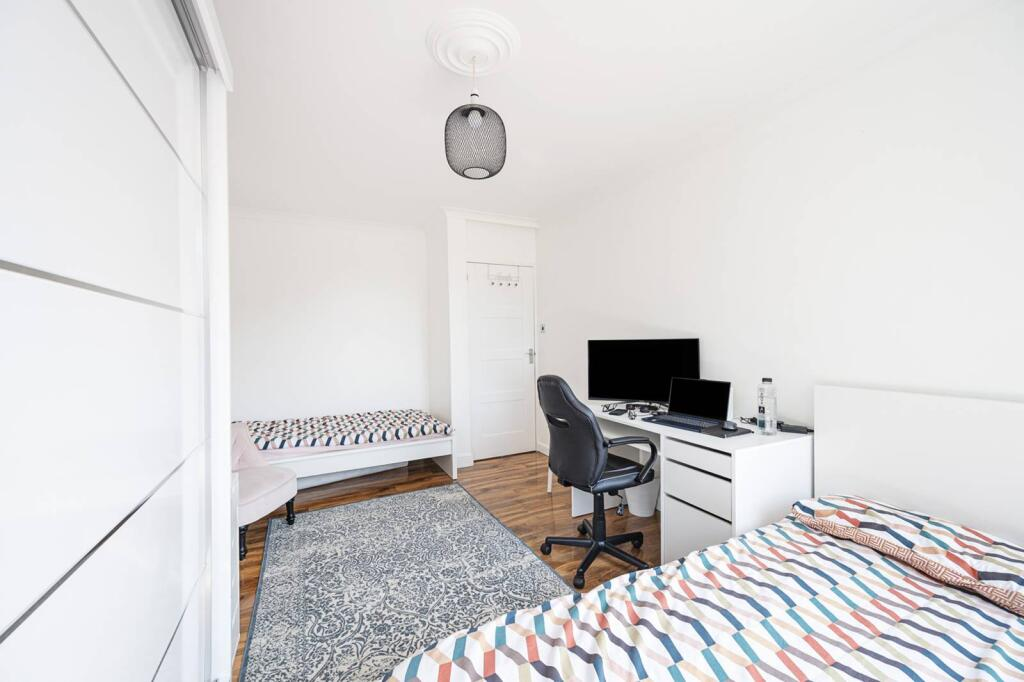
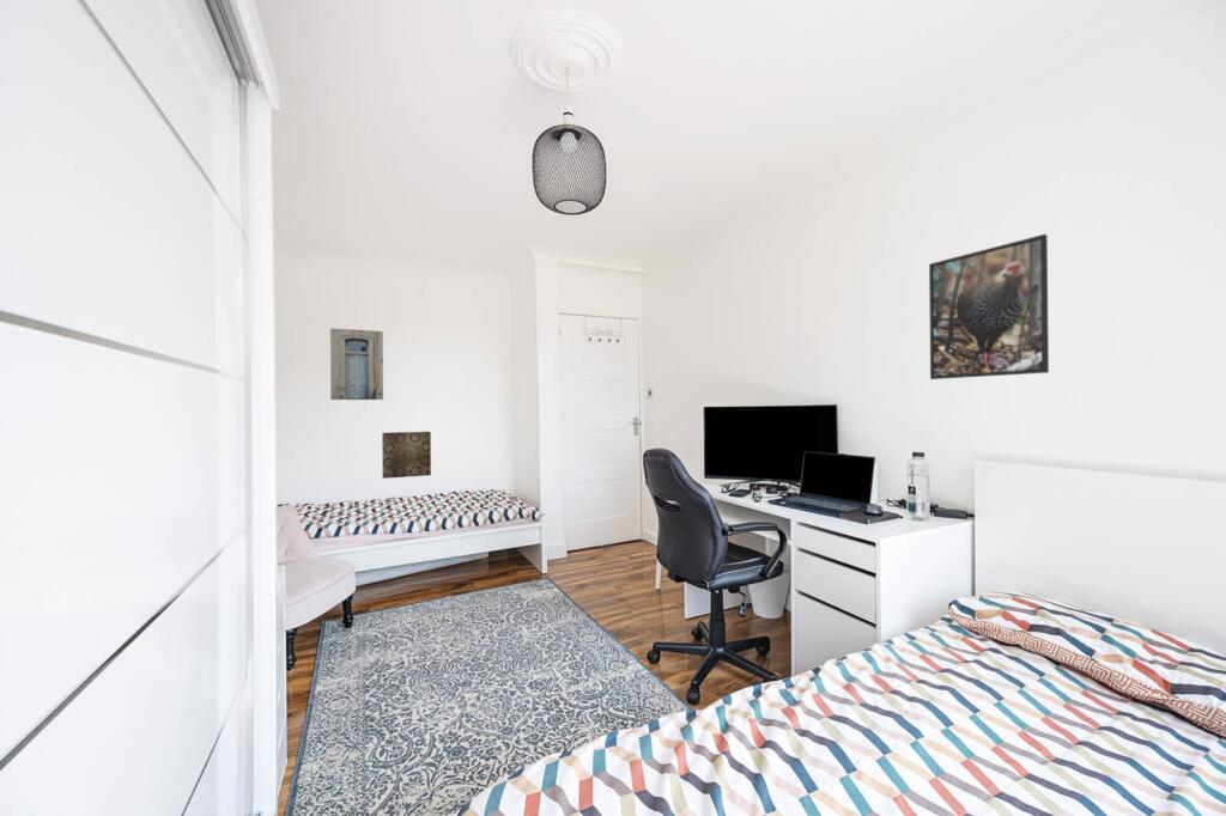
+ wall art (406, 453)
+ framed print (983, 312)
+ wall art (357, 364)
